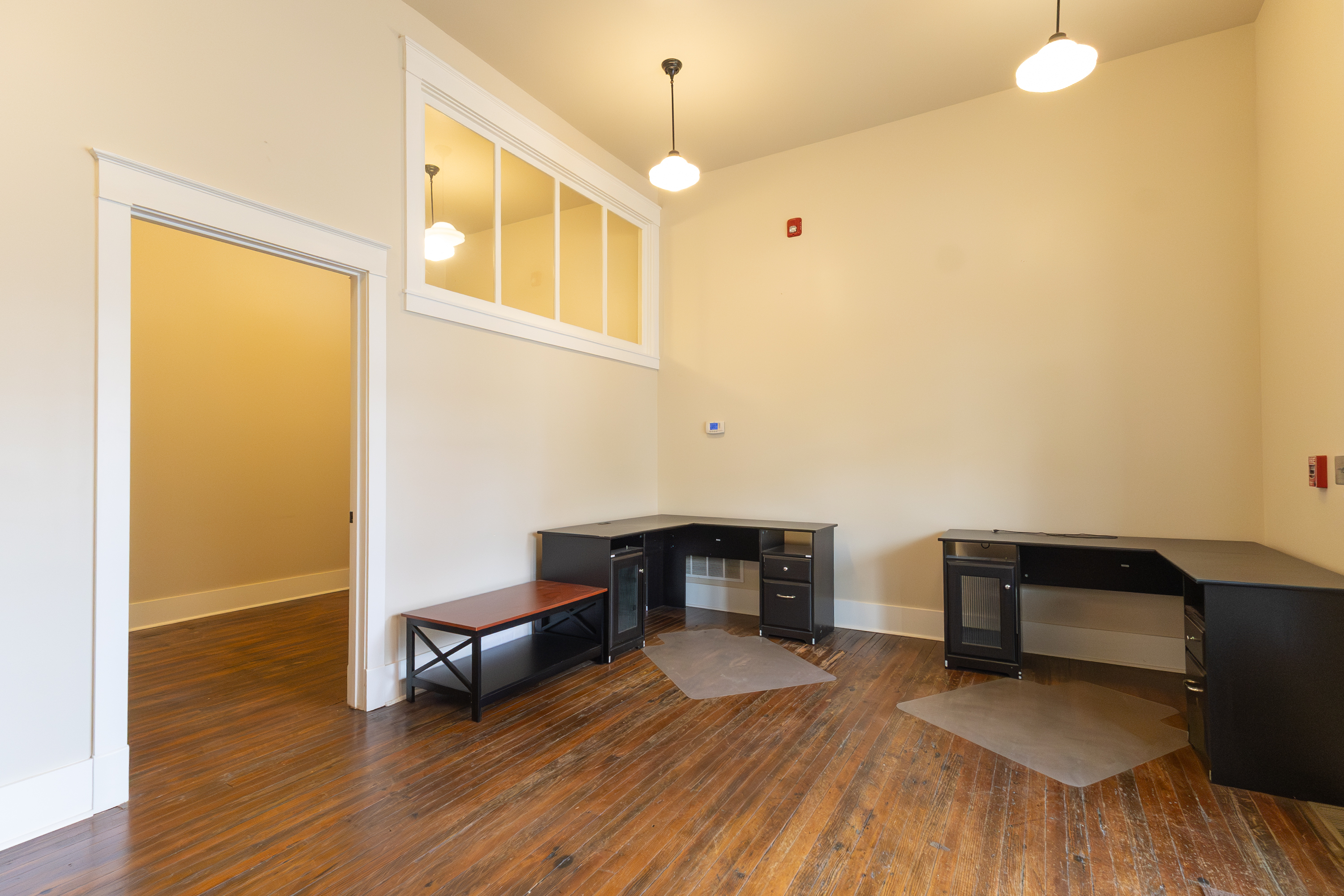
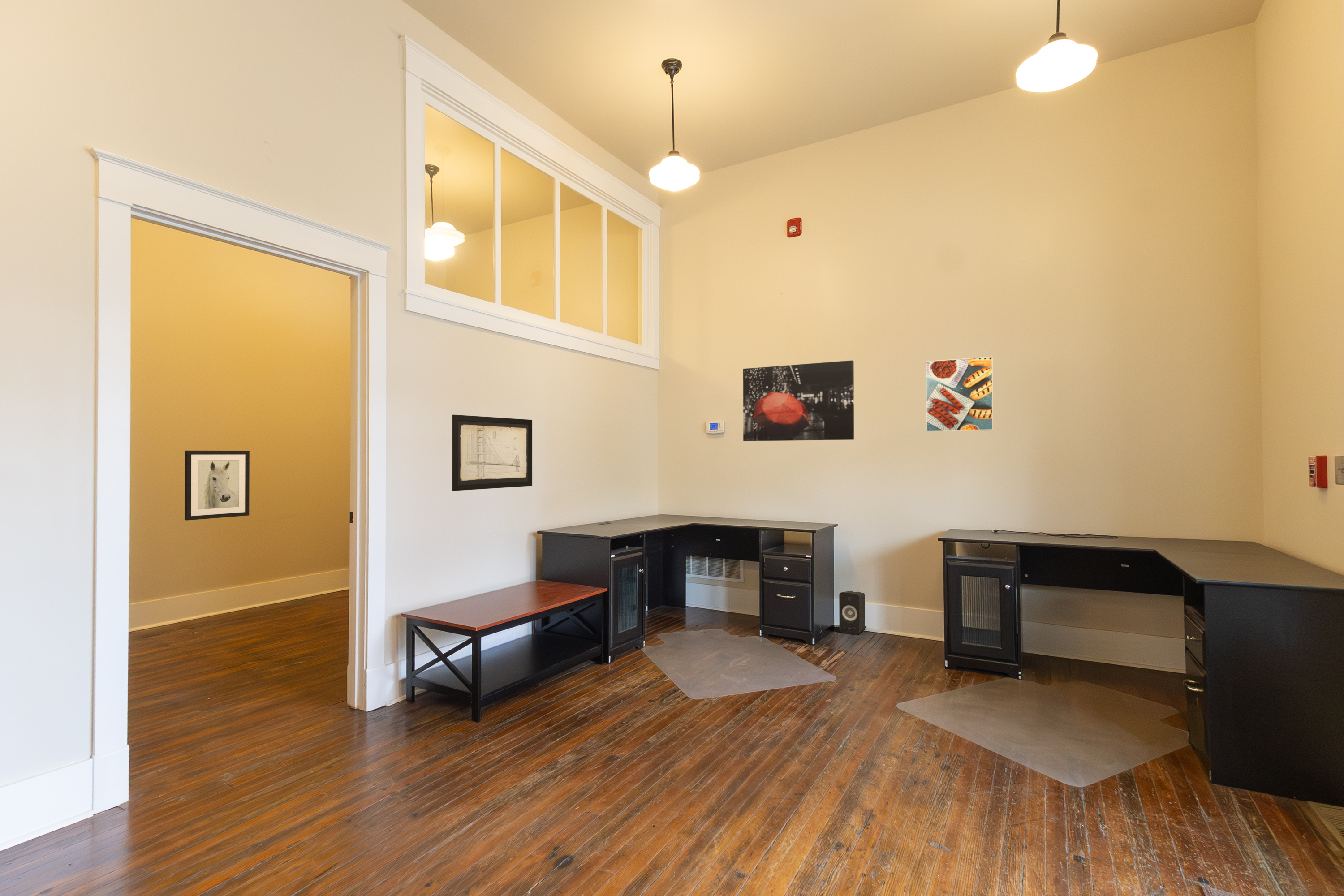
+ wall art (495, 452)
+ wall art (218, 484)
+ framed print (959, 395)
+ wall art (796, 402)
+ speaker (853, 611)
